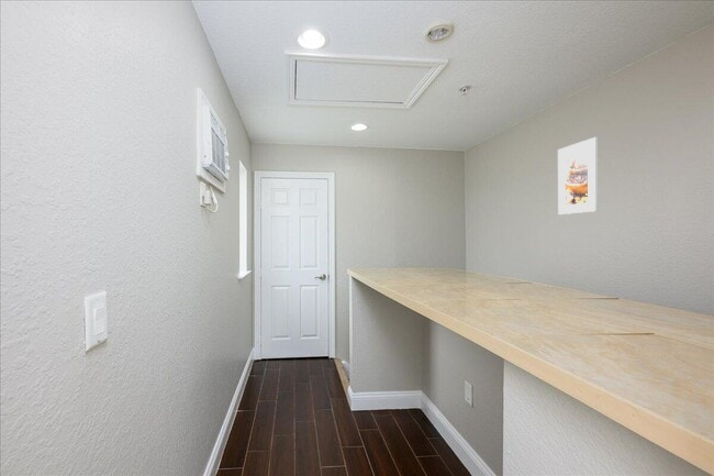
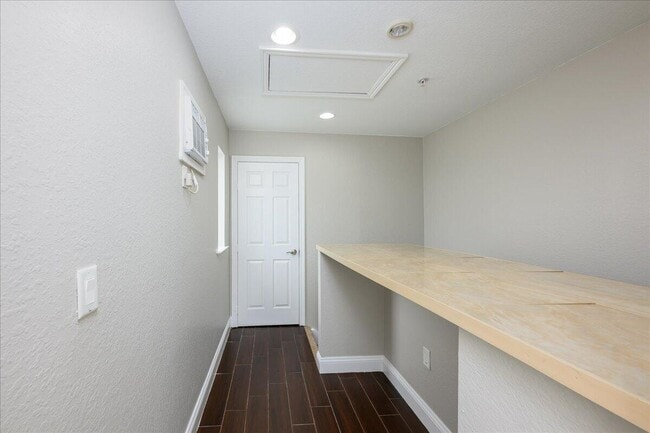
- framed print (576, 178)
